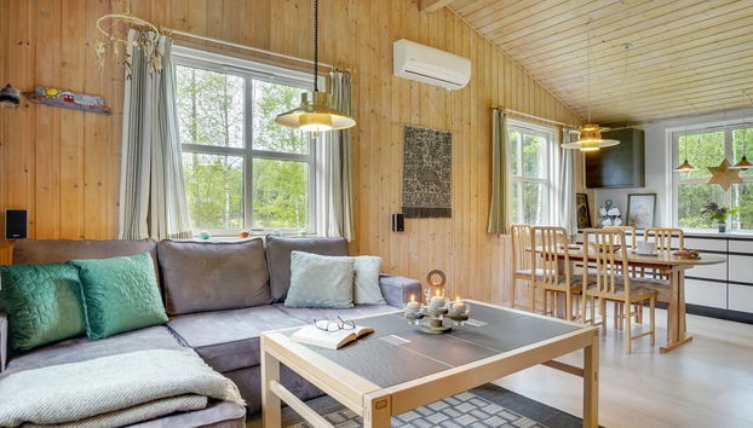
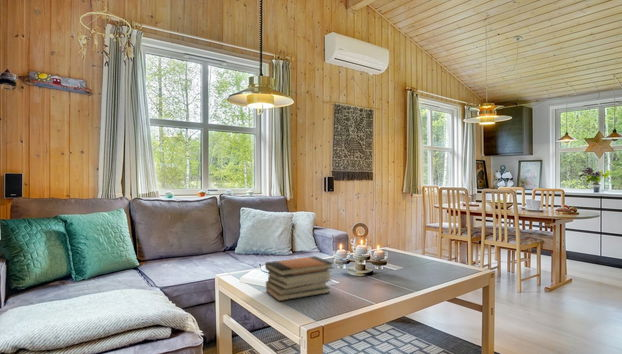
+ book stack (299, 277)
